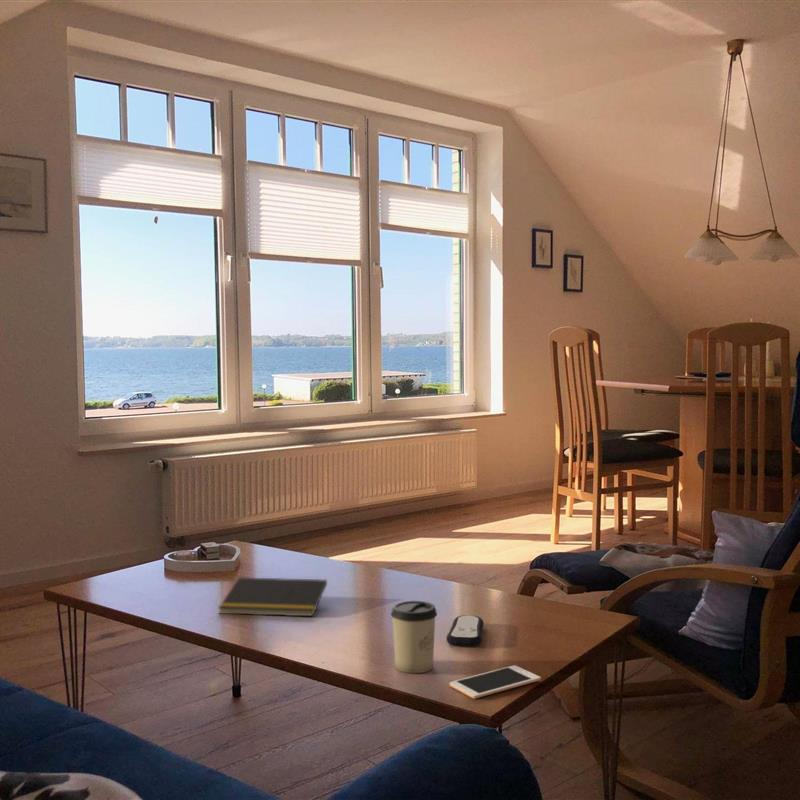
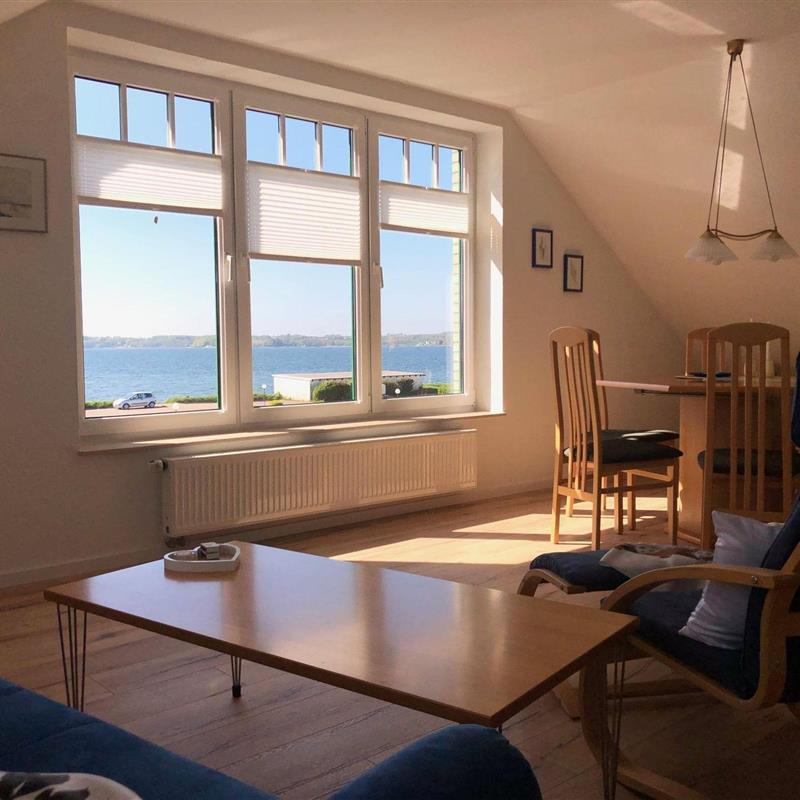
- remote control (466, 629)
- cell phone (495, 681)
- cup (414, 636)
- notepad (274, 596)
